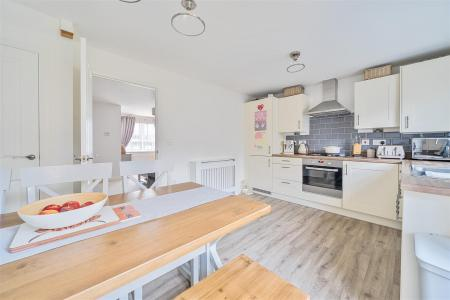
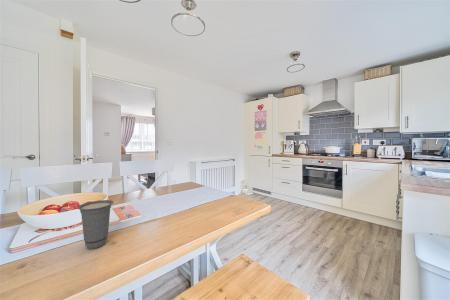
+ cup (96, 224)
